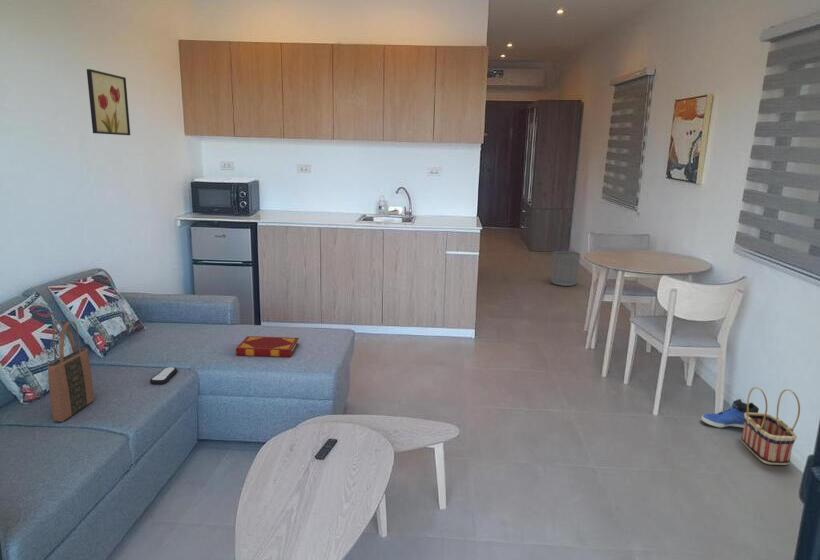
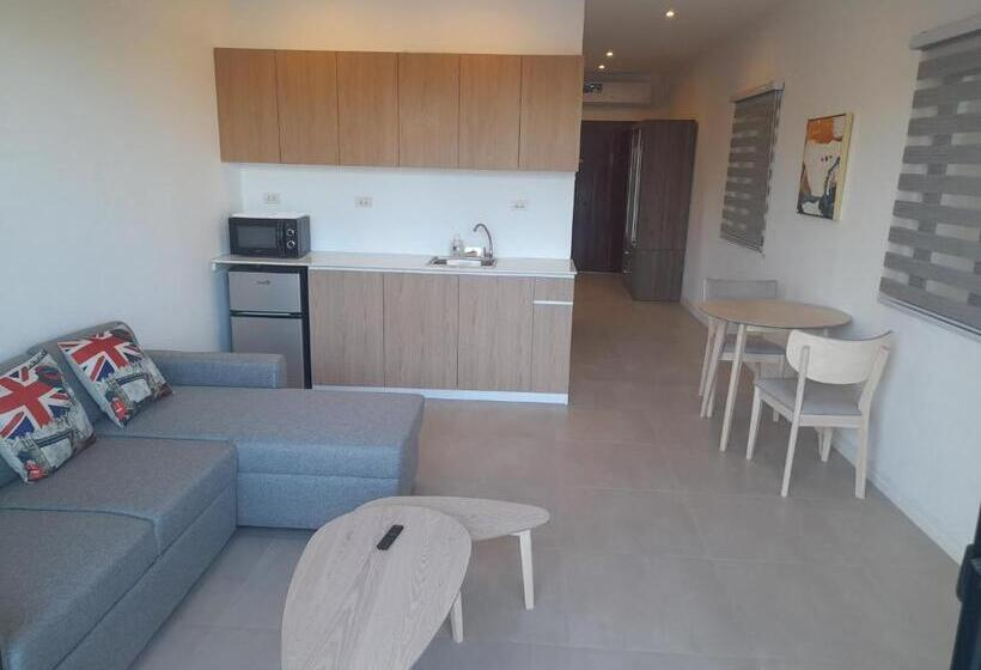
- hardback book (268, 346)
- waste bin (564, 268)
- remote control (164, 375)
- tote bag (69, 367)
- basket (770, 421)
- sneaker (730, 411)
- wall art (108, 104)
